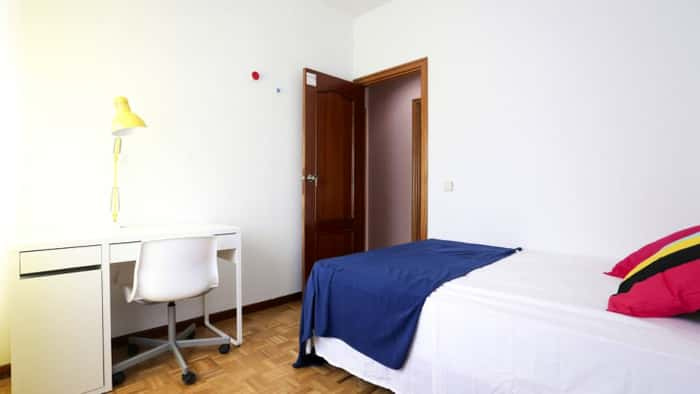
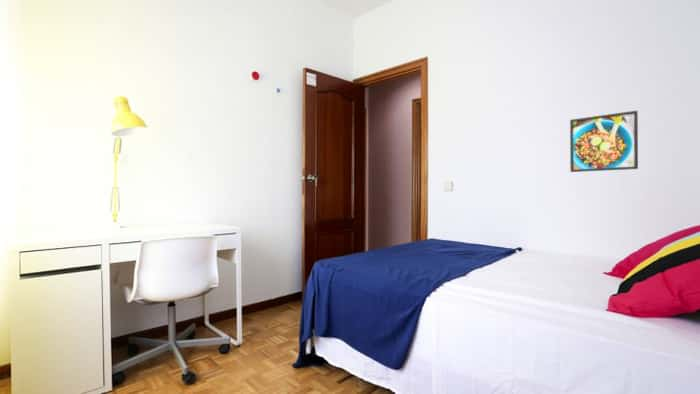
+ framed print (602, 143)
